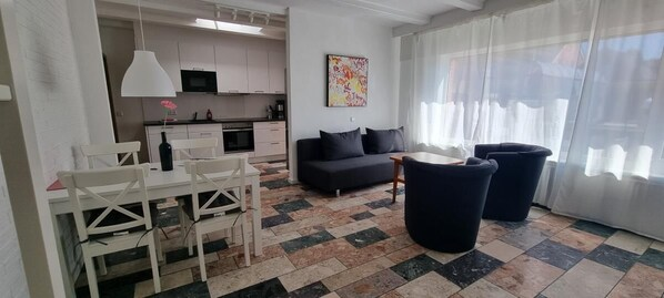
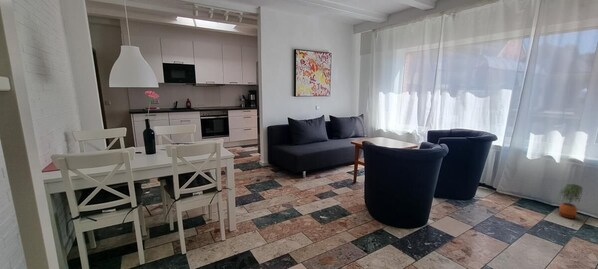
+ potted plant (569, 199)
